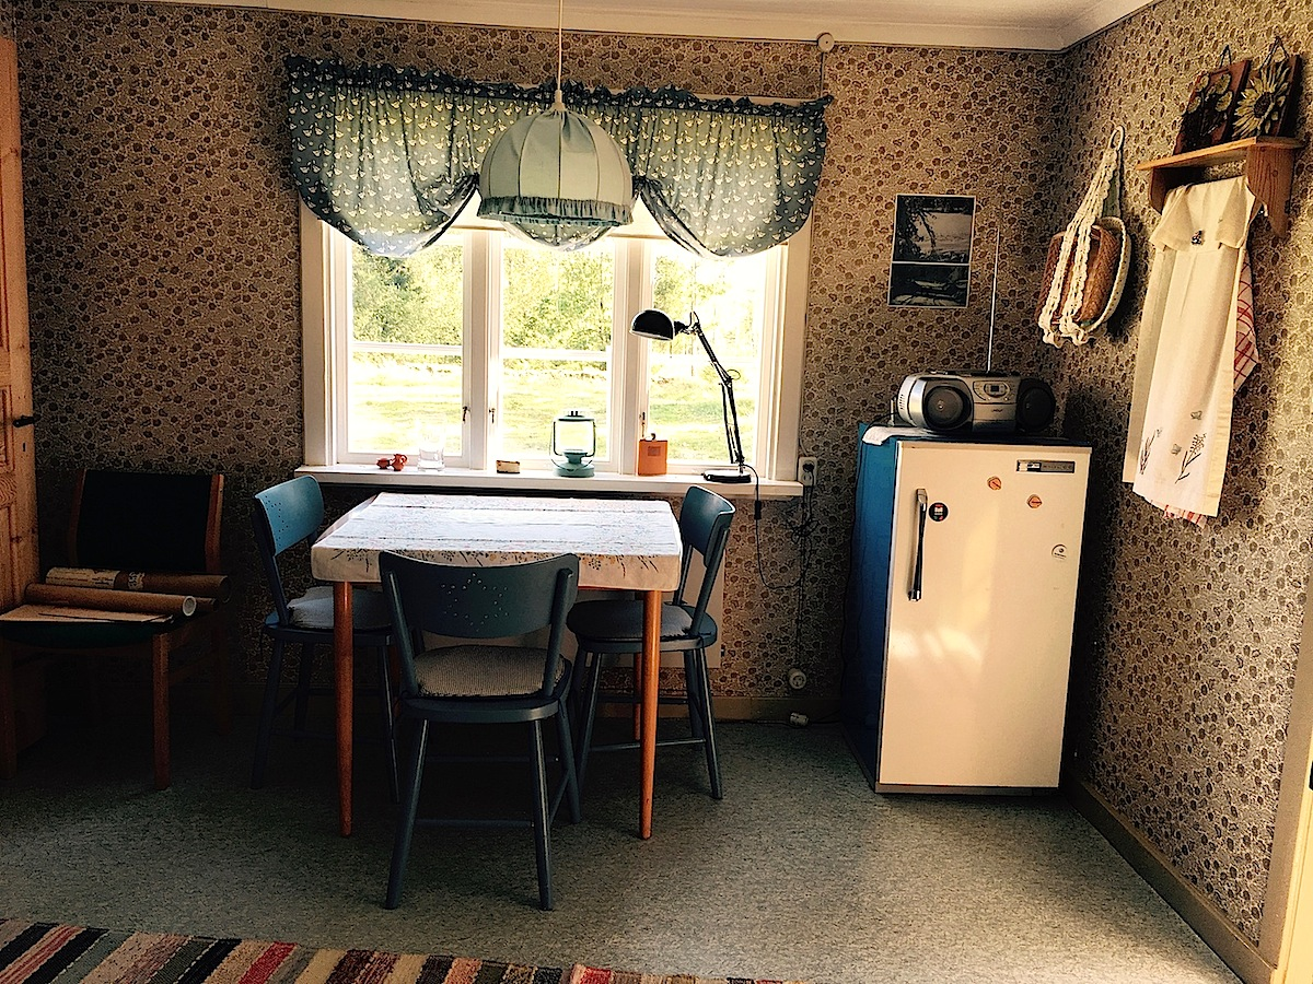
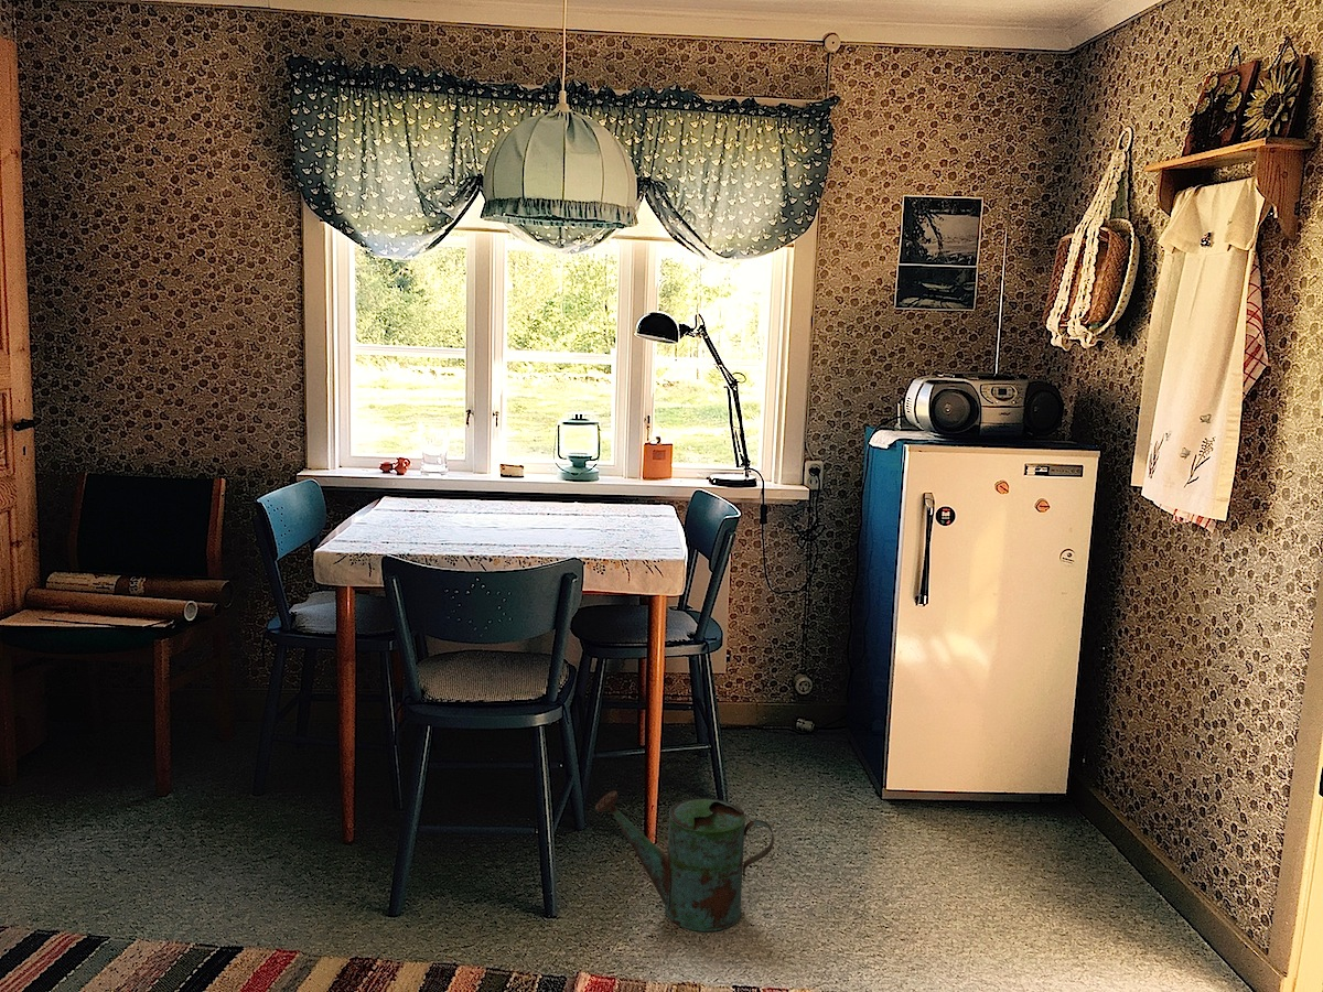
+ watering can (682, 852)
